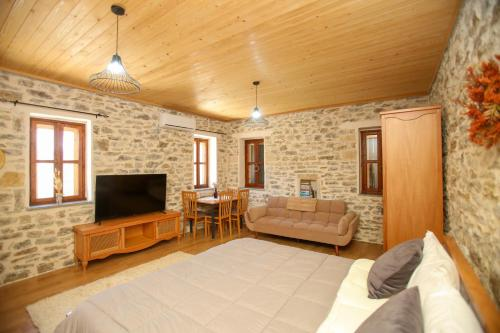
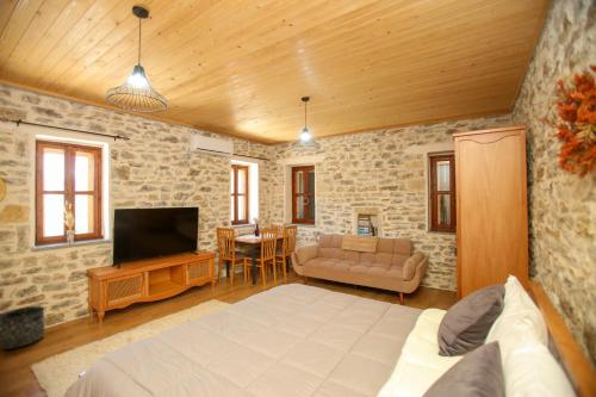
+ basket (20, 327)
